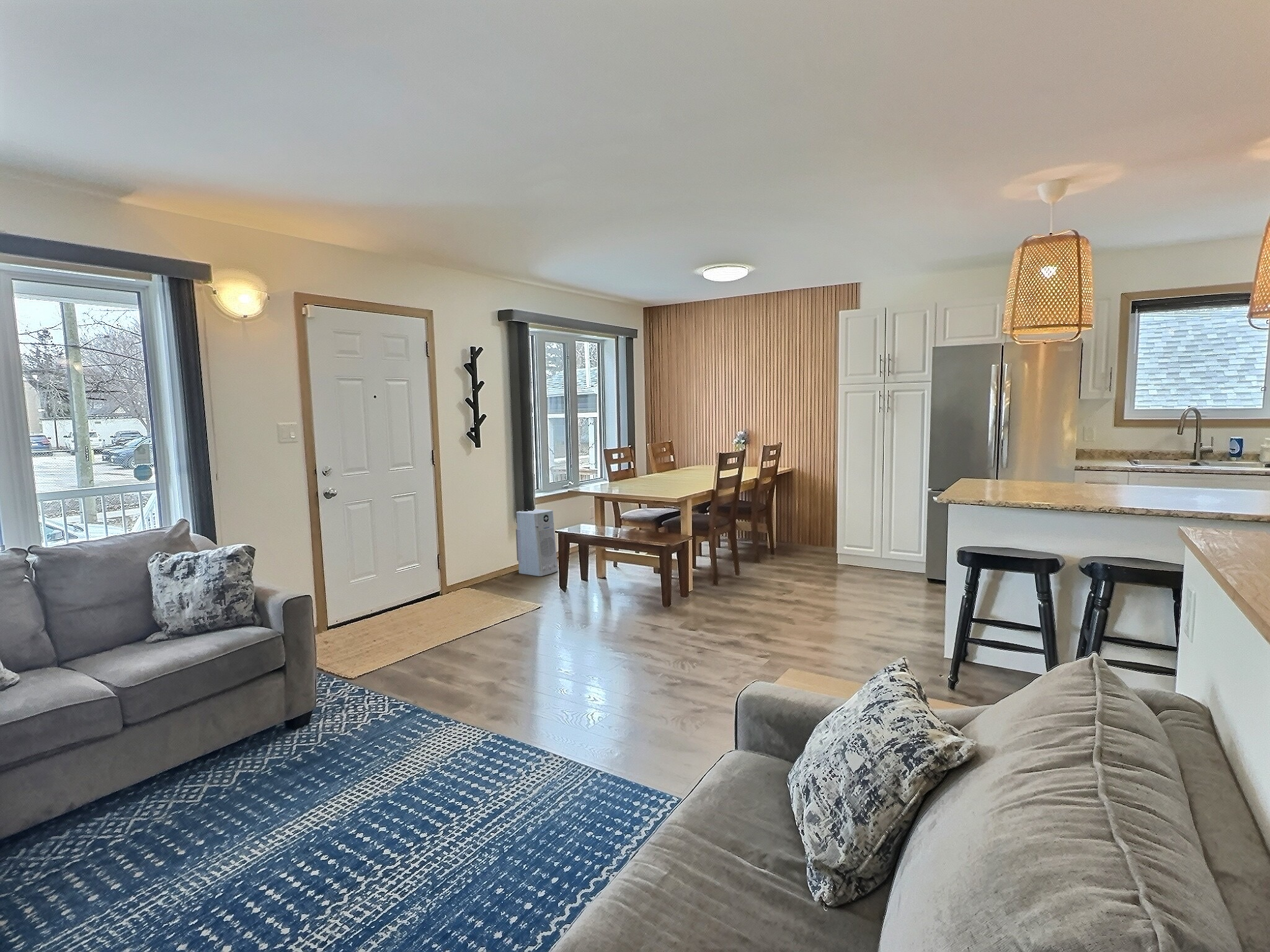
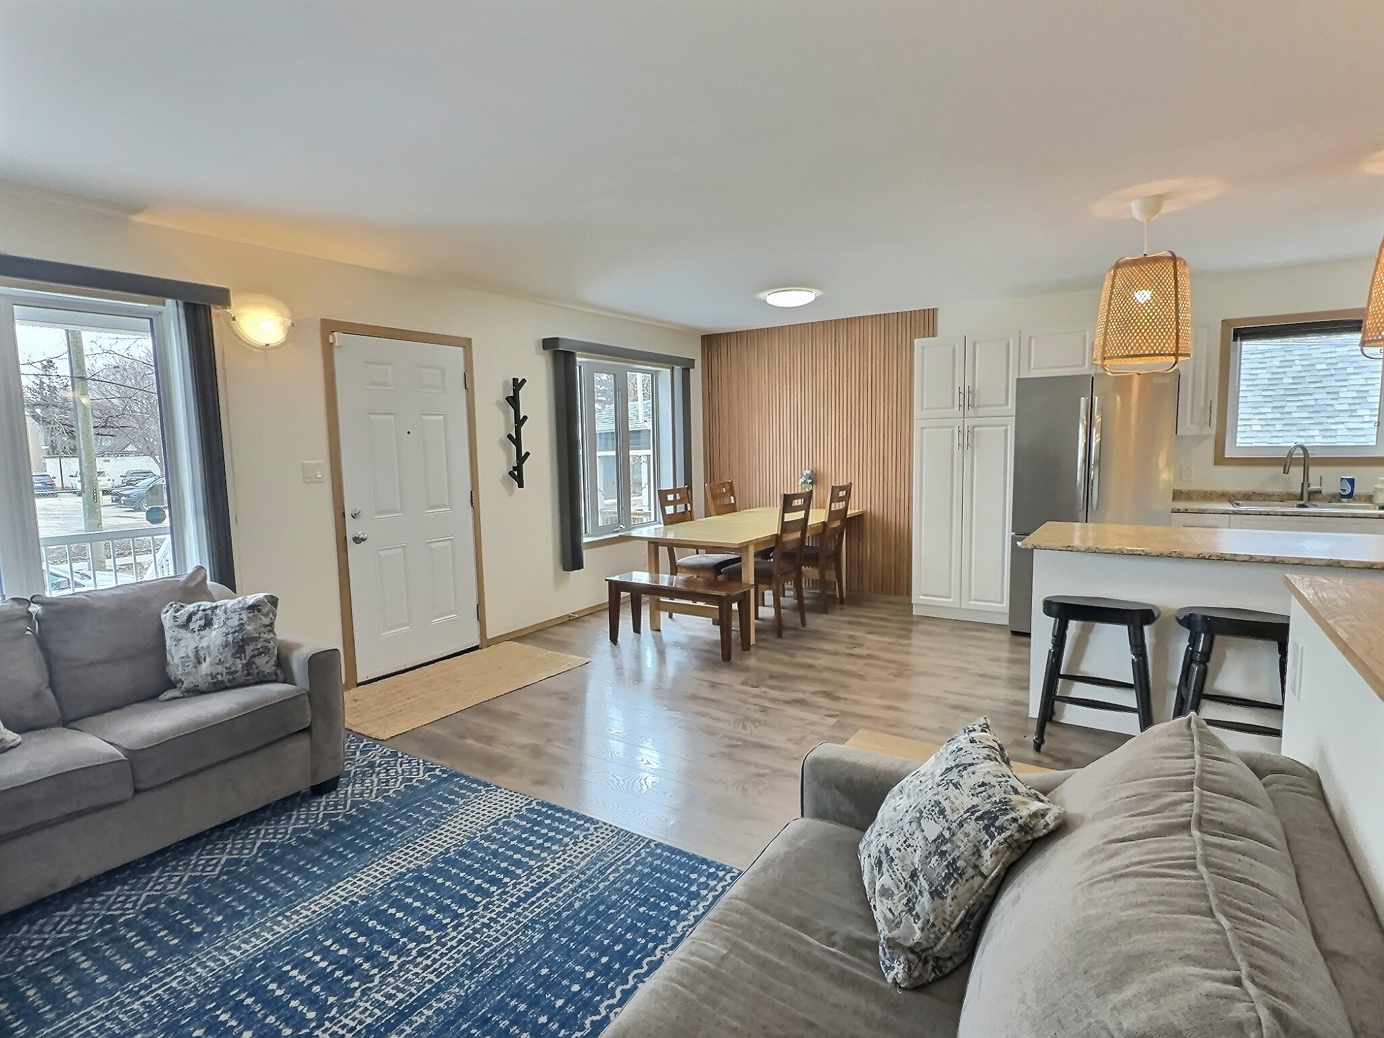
- air purifier (536, 541)
